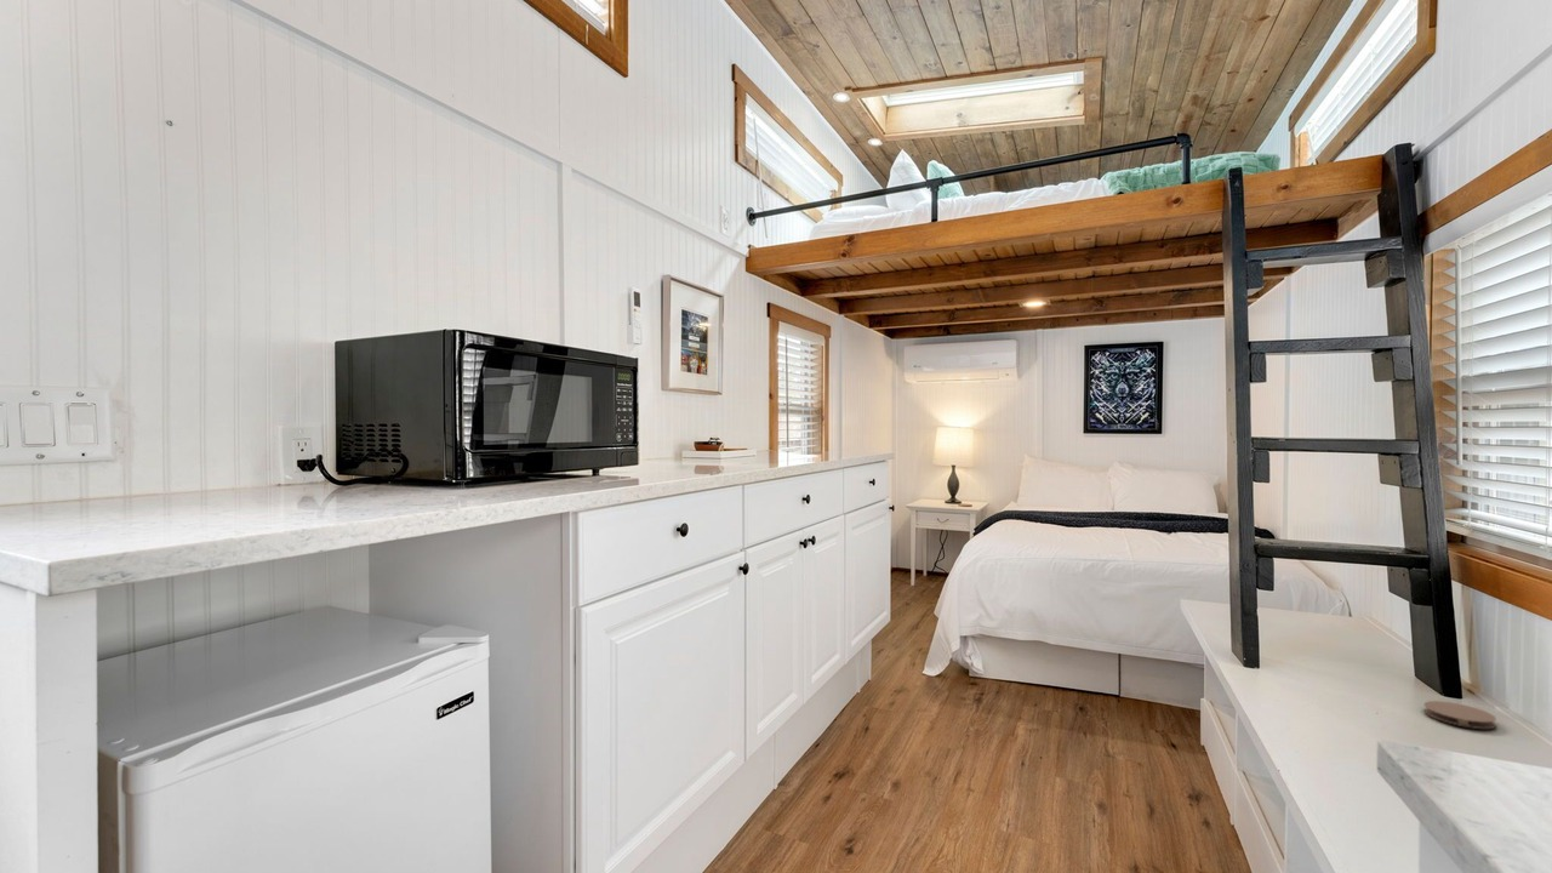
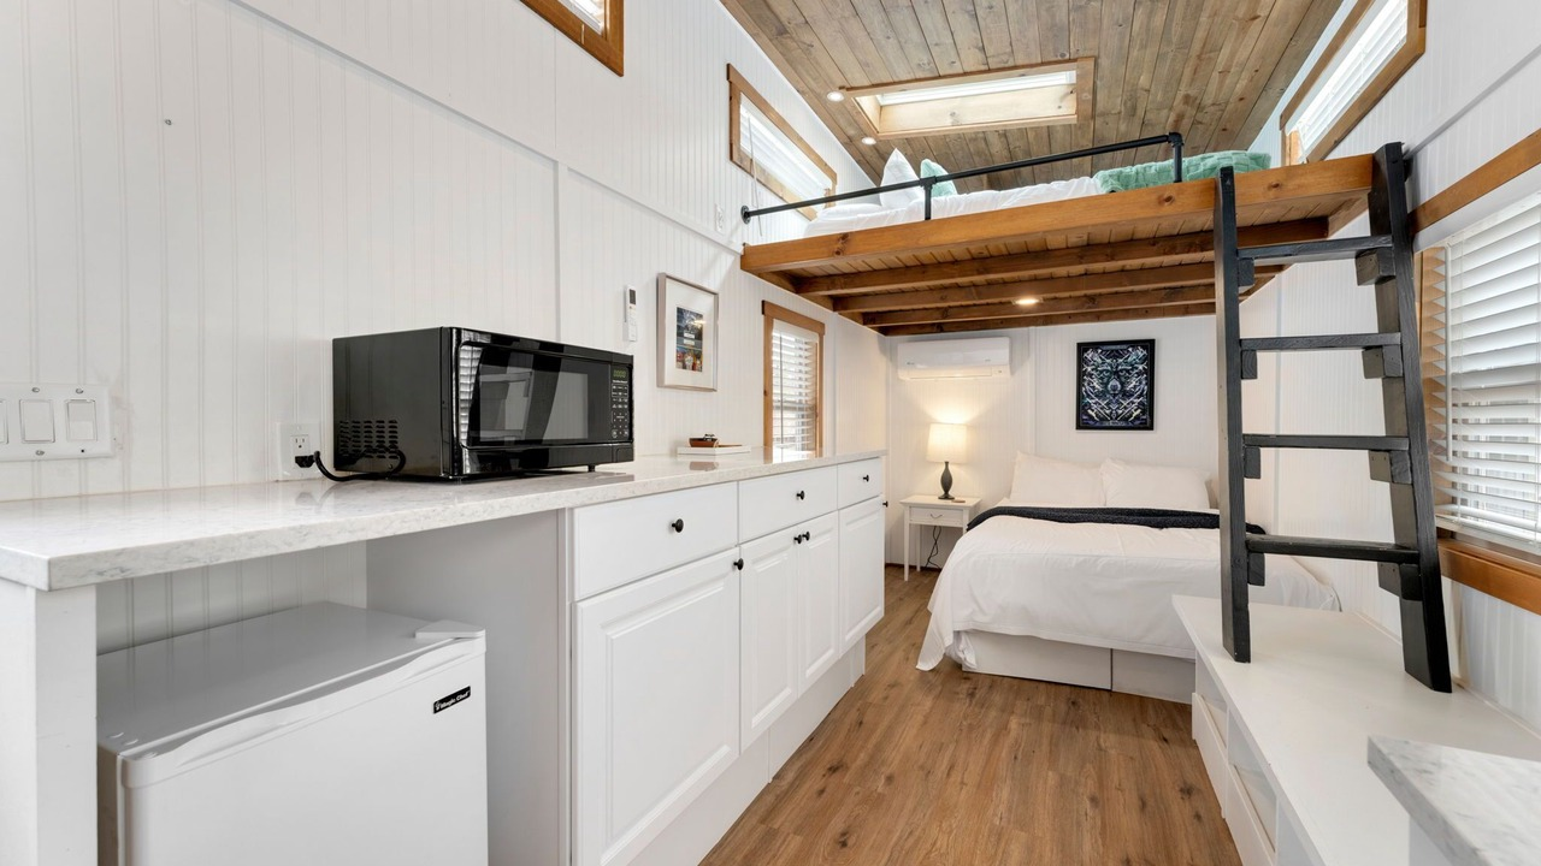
- coaster (1459, 714)
